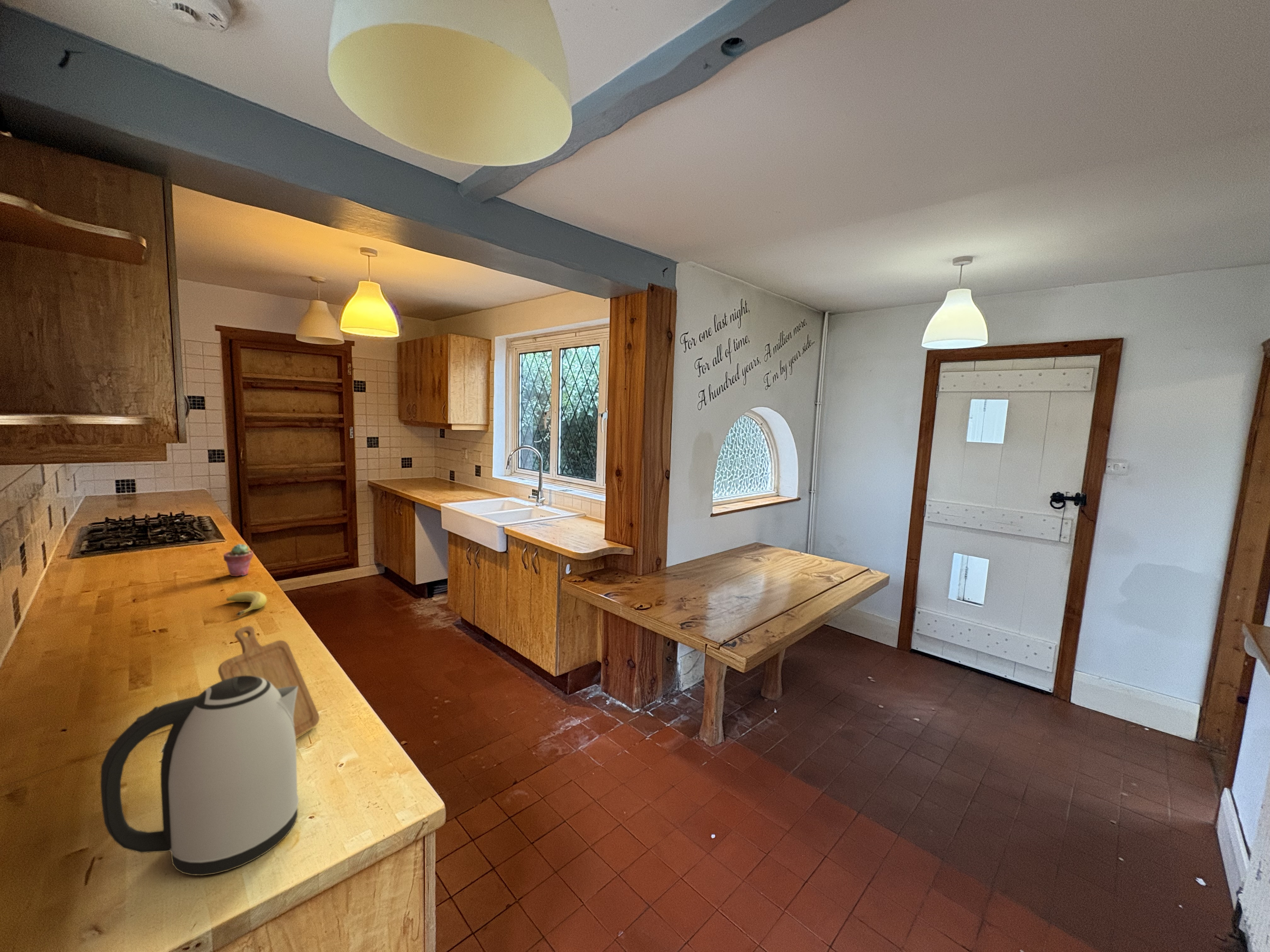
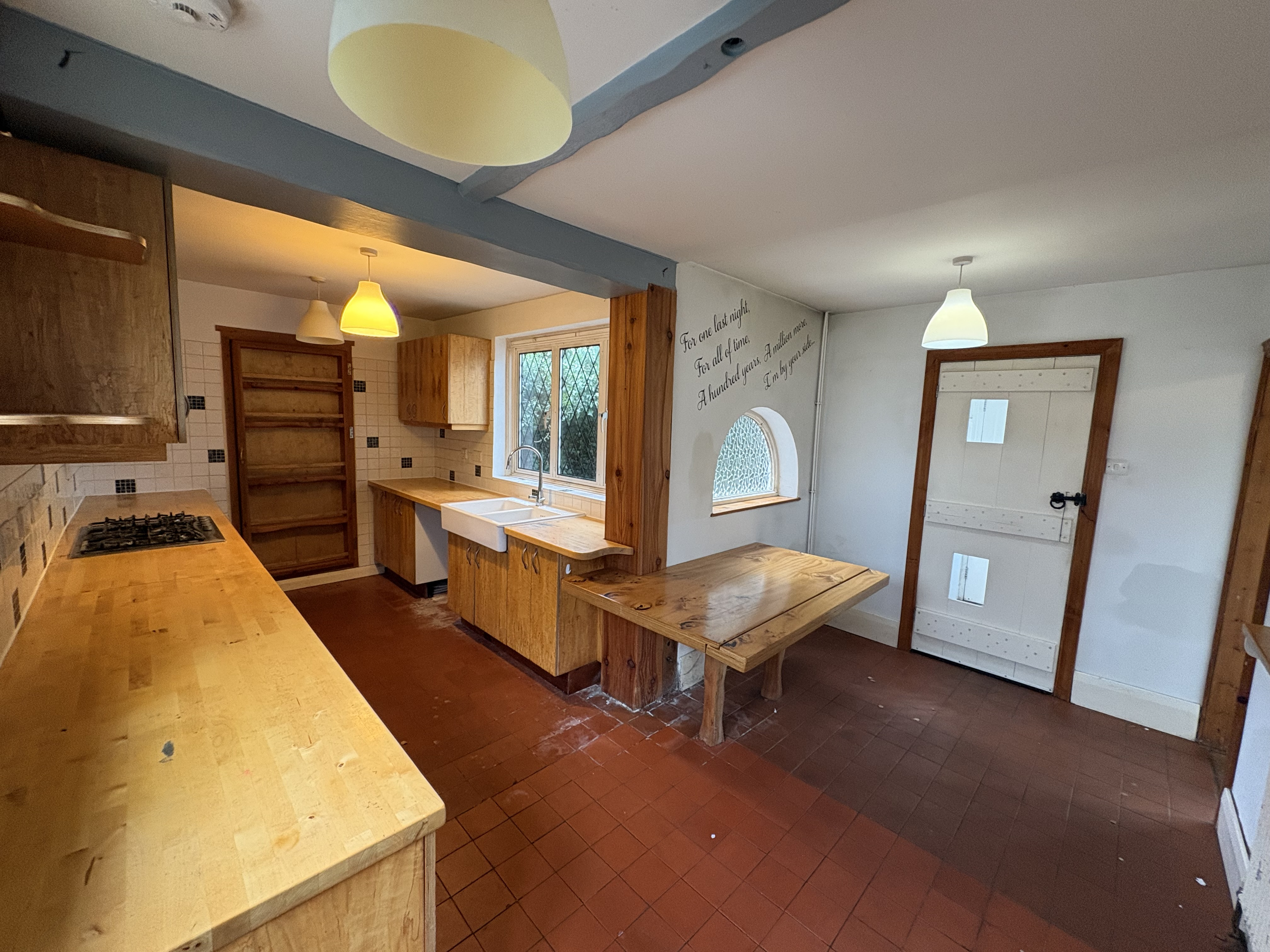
- kettle (210, 766)
- potted succulent (238, 559)
- chopping board (267, 680)
- fruit (248, 601)
